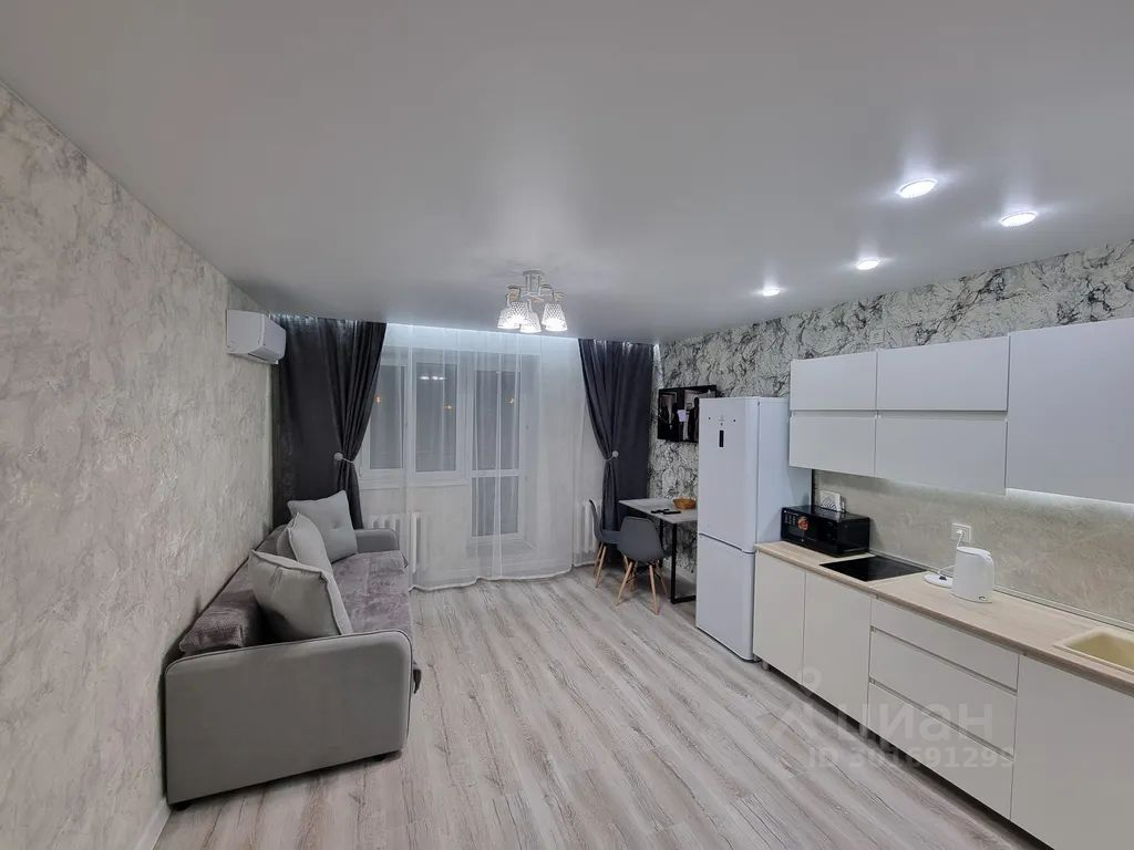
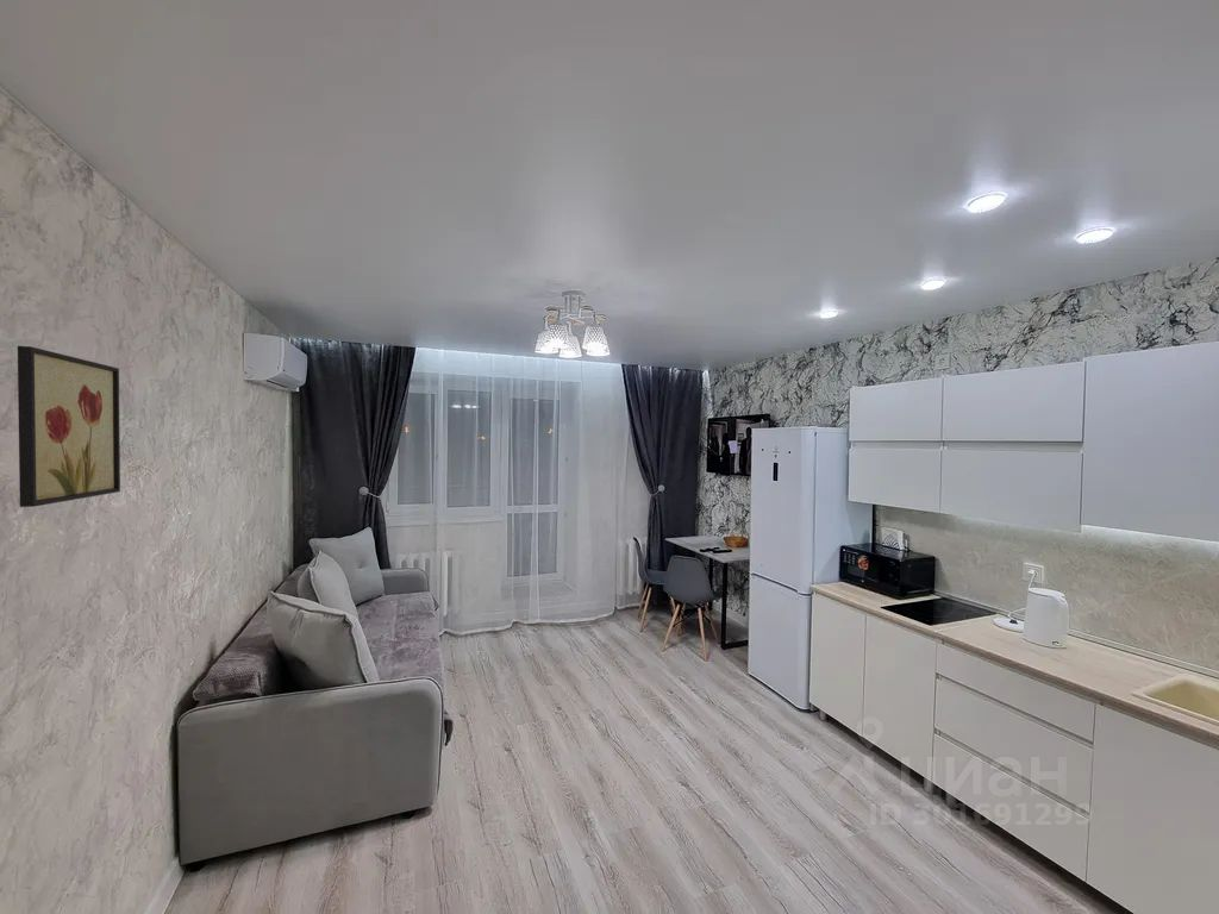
+ wall art (71, 428)
